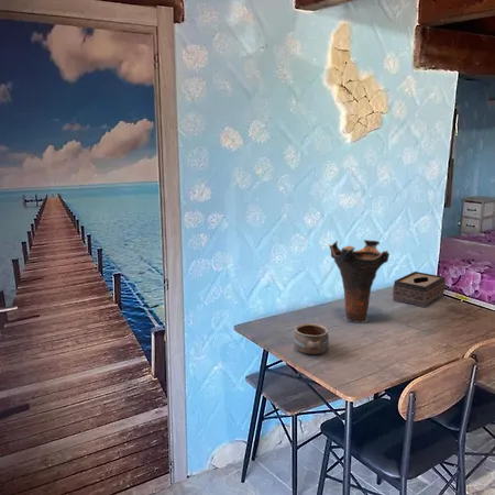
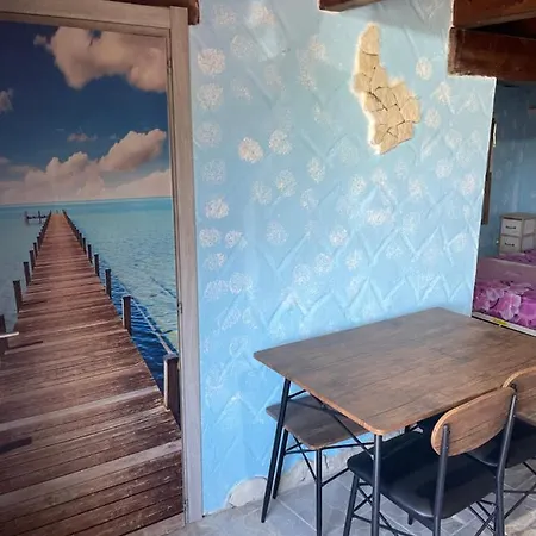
- pottery (310, 338)
- tissue box (419, 288)
- vase (356, 279)
